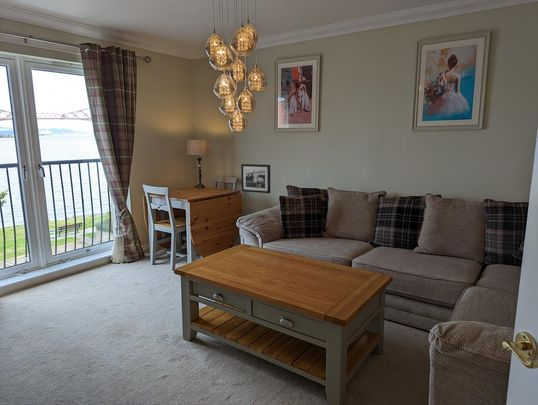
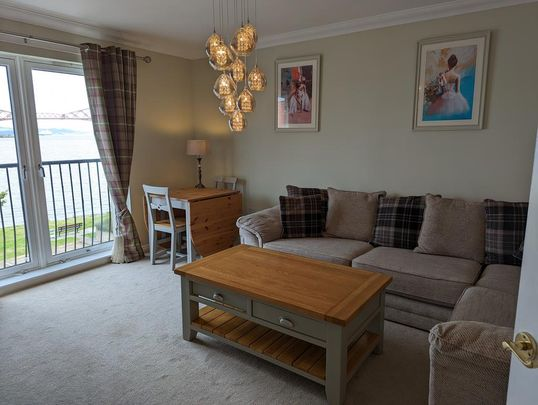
- picture frame (255, 178)
